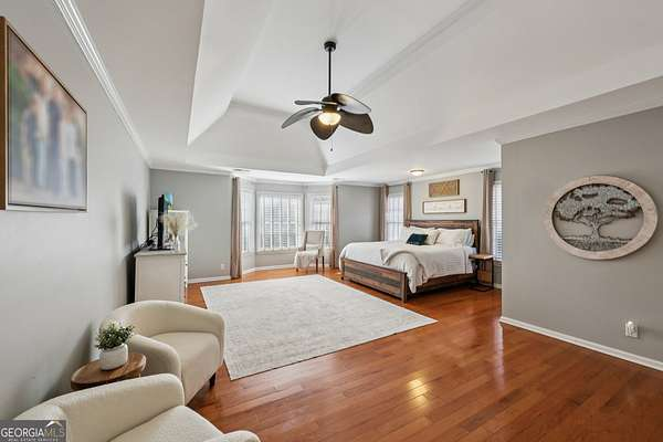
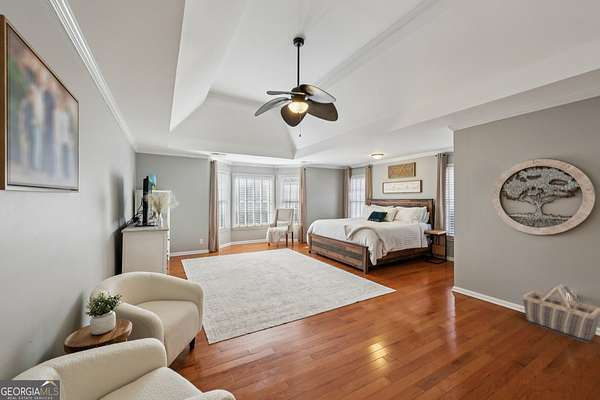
+ basket (559, 307)
